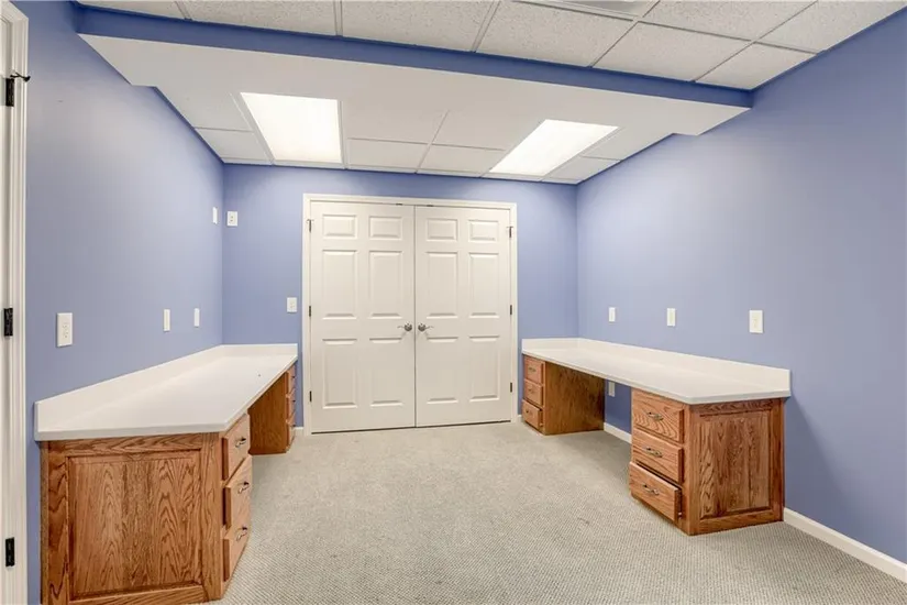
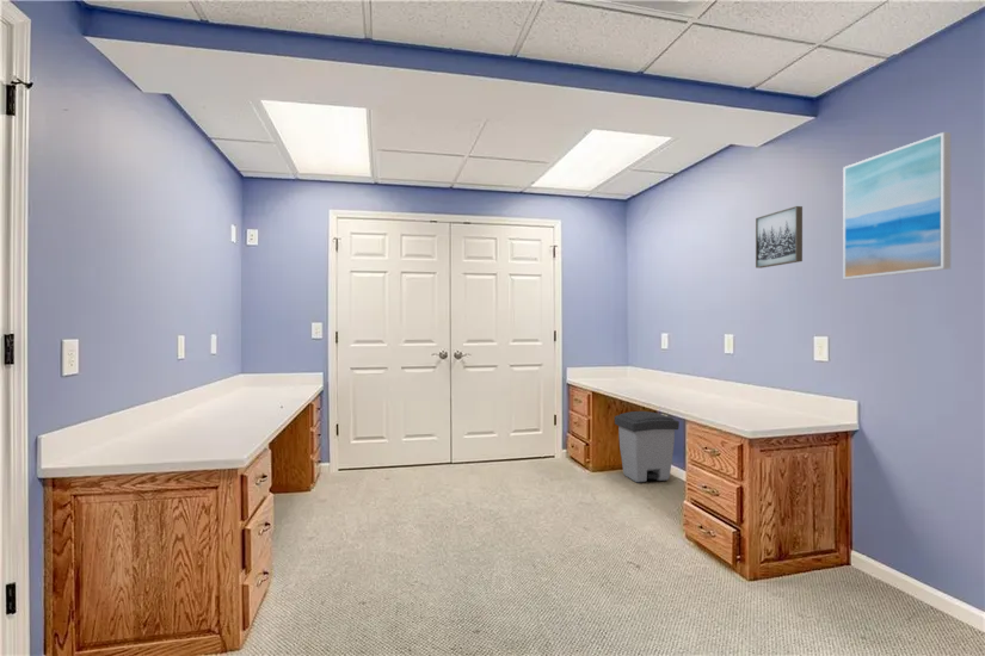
+ wall art (777, 239)
+ wall art (891, 212)
+ trash can (645, 445)
